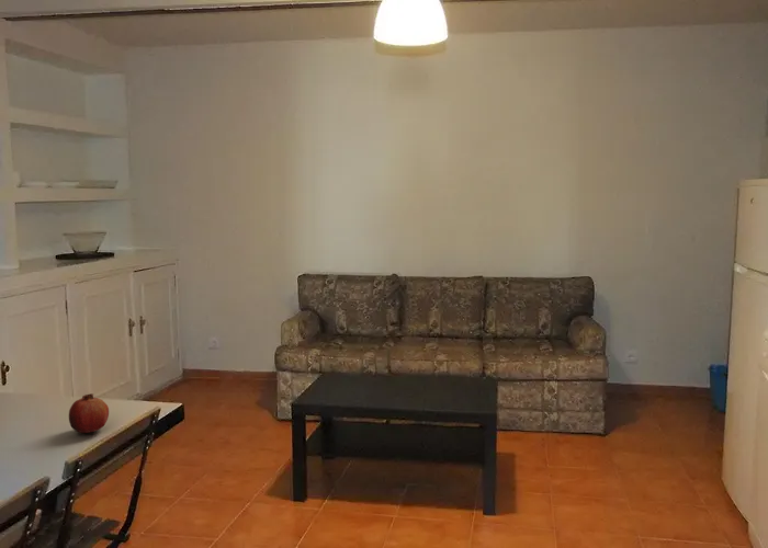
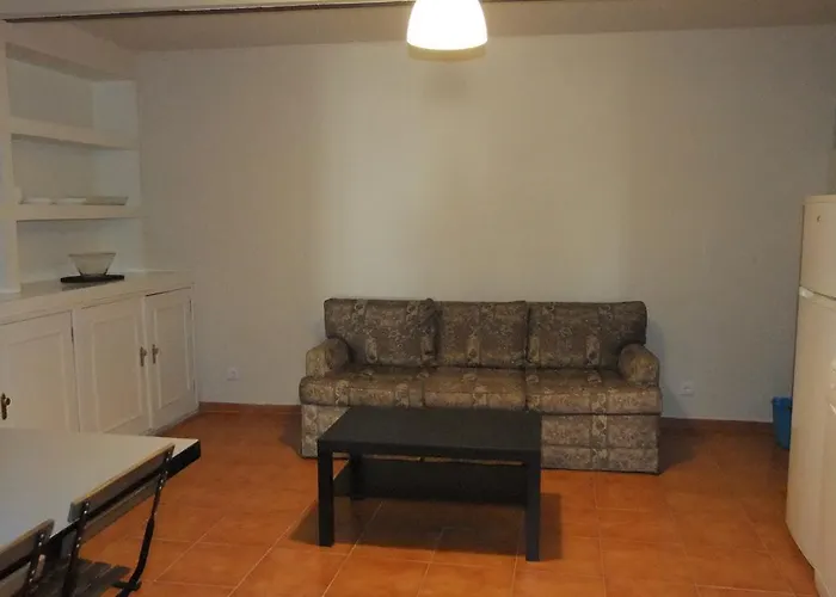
- fruit (88, 413)
